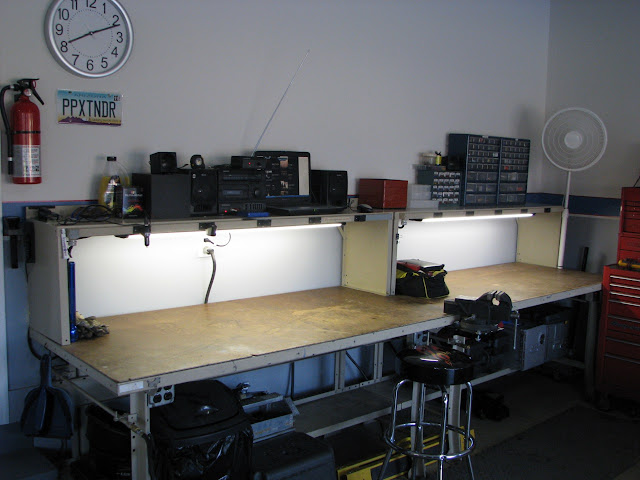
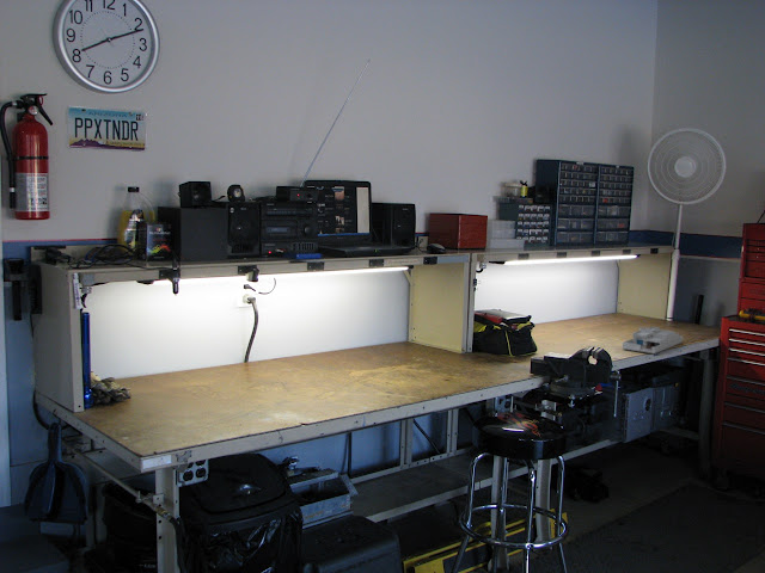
+ desk organizer (654, 337)
